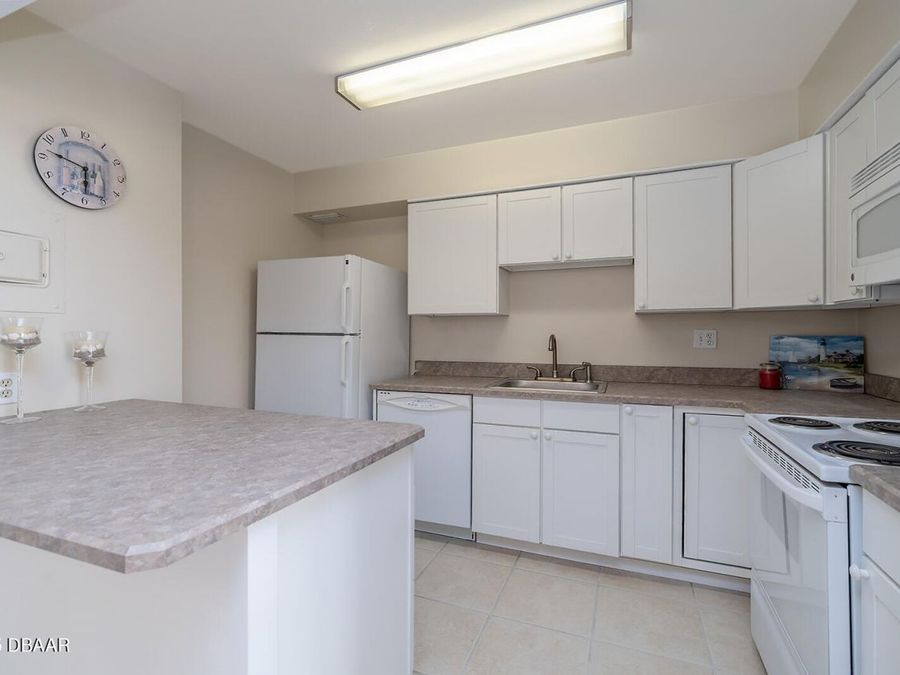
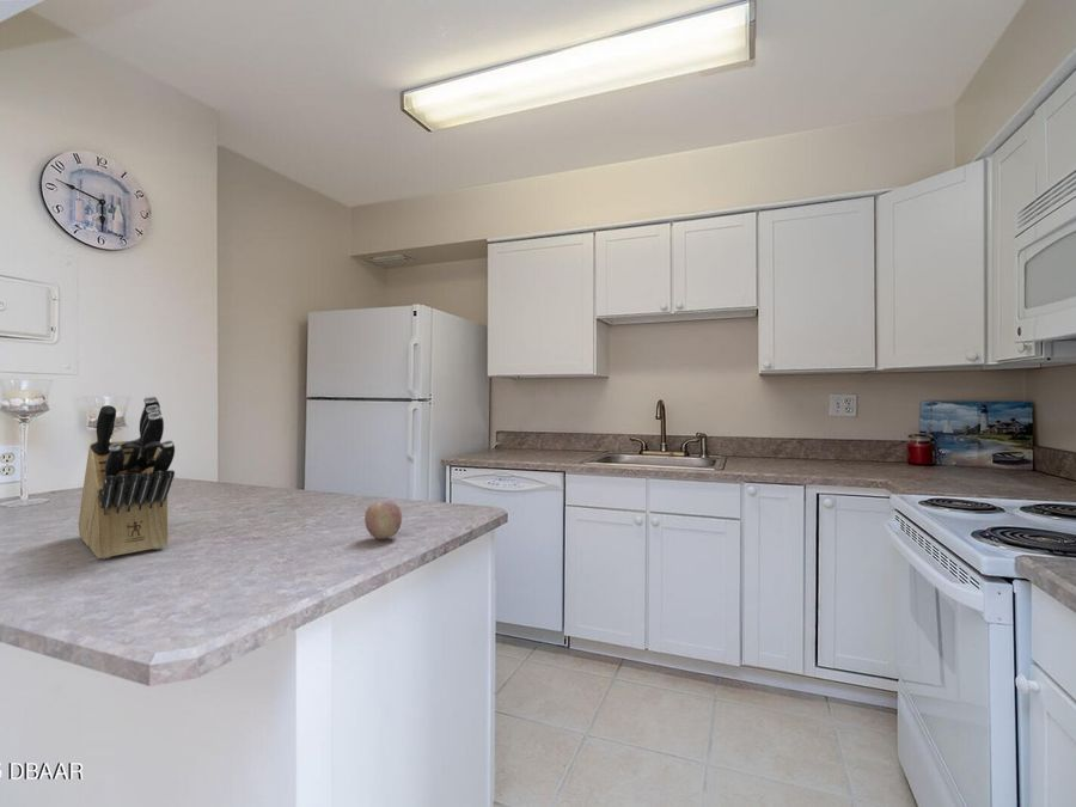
+ knife block (124, 471)
+ fruit (383, 520)
